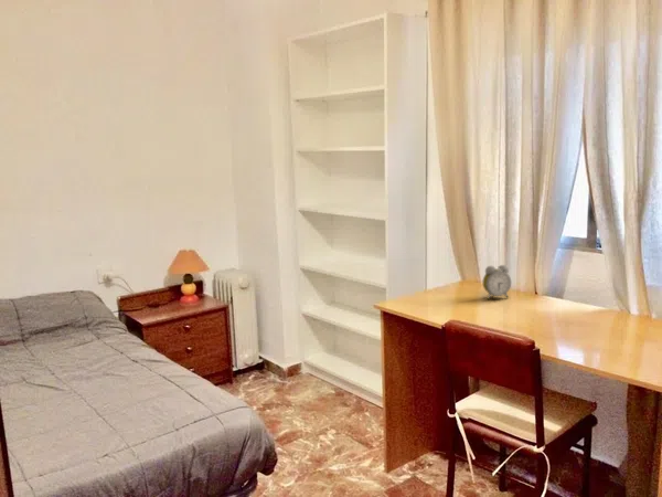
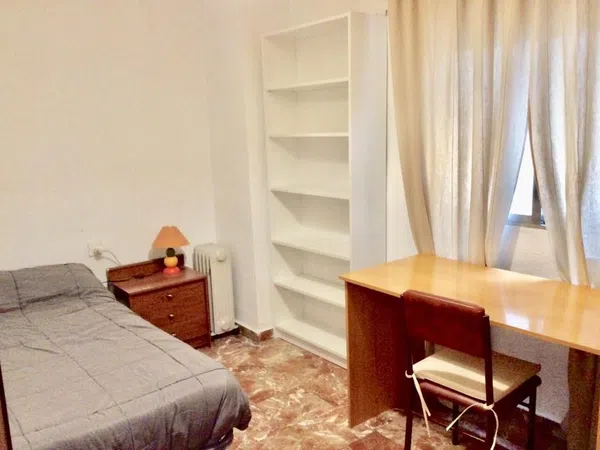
- alarm clock (495, 282)
